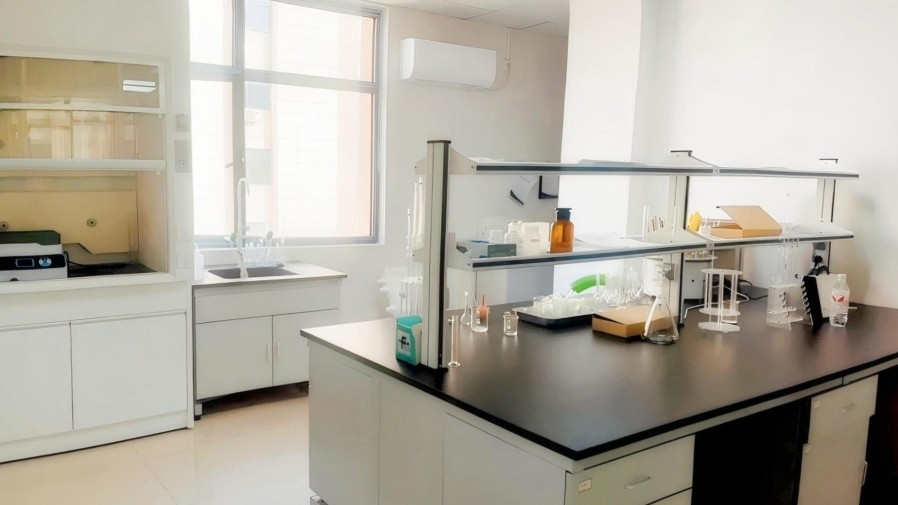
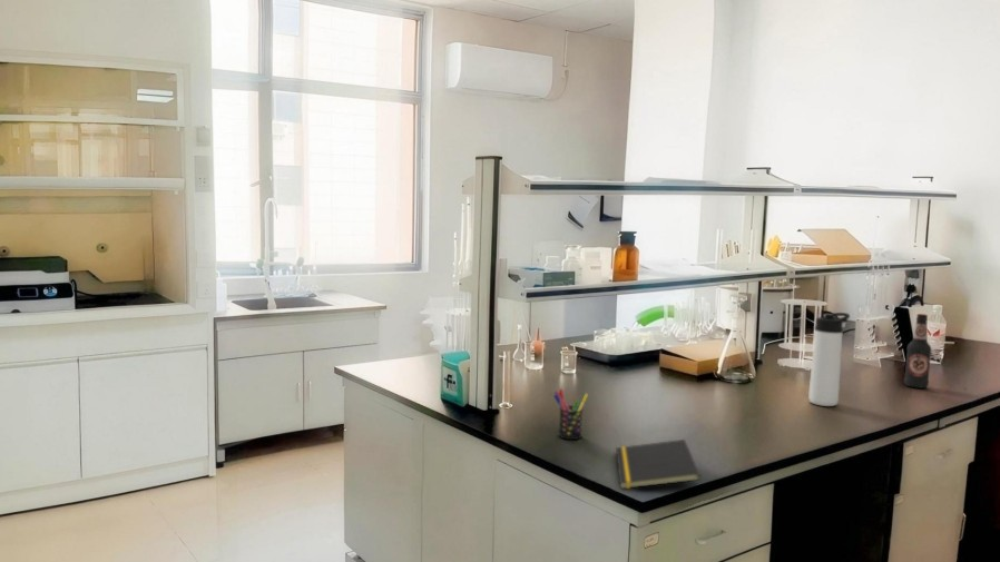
+ pen holder (570, 413)
+ bottle (919, 349)
+ thermos bottle (830, 358)
+ notepad (655, 462)
